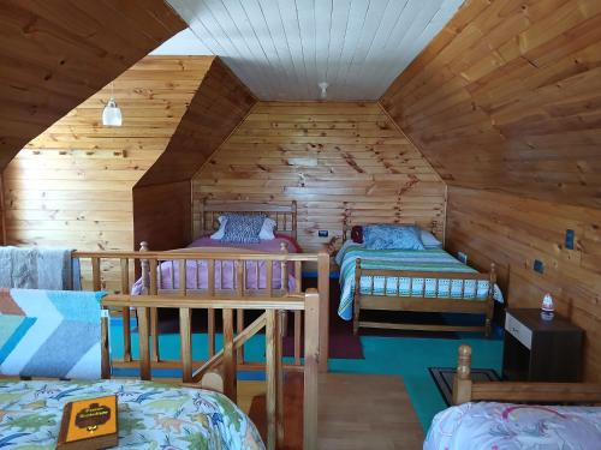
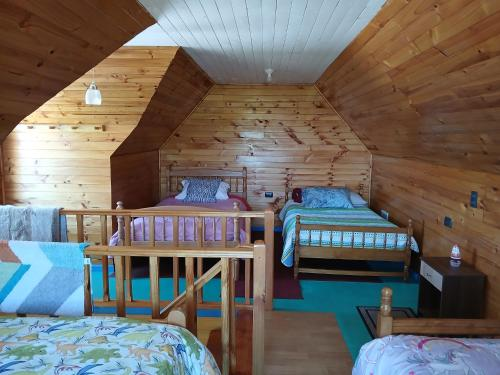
- hardback book (89, 422)
